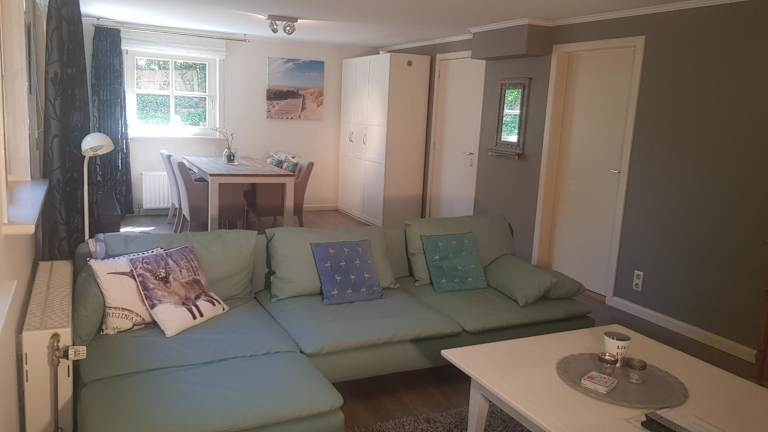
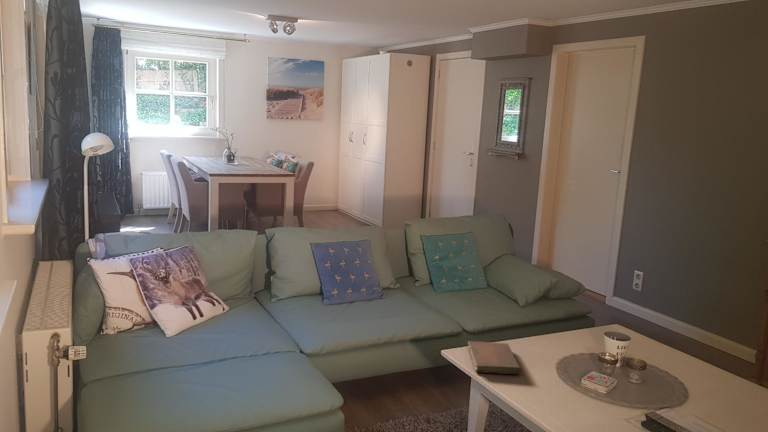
+ notebook (492, 356)
